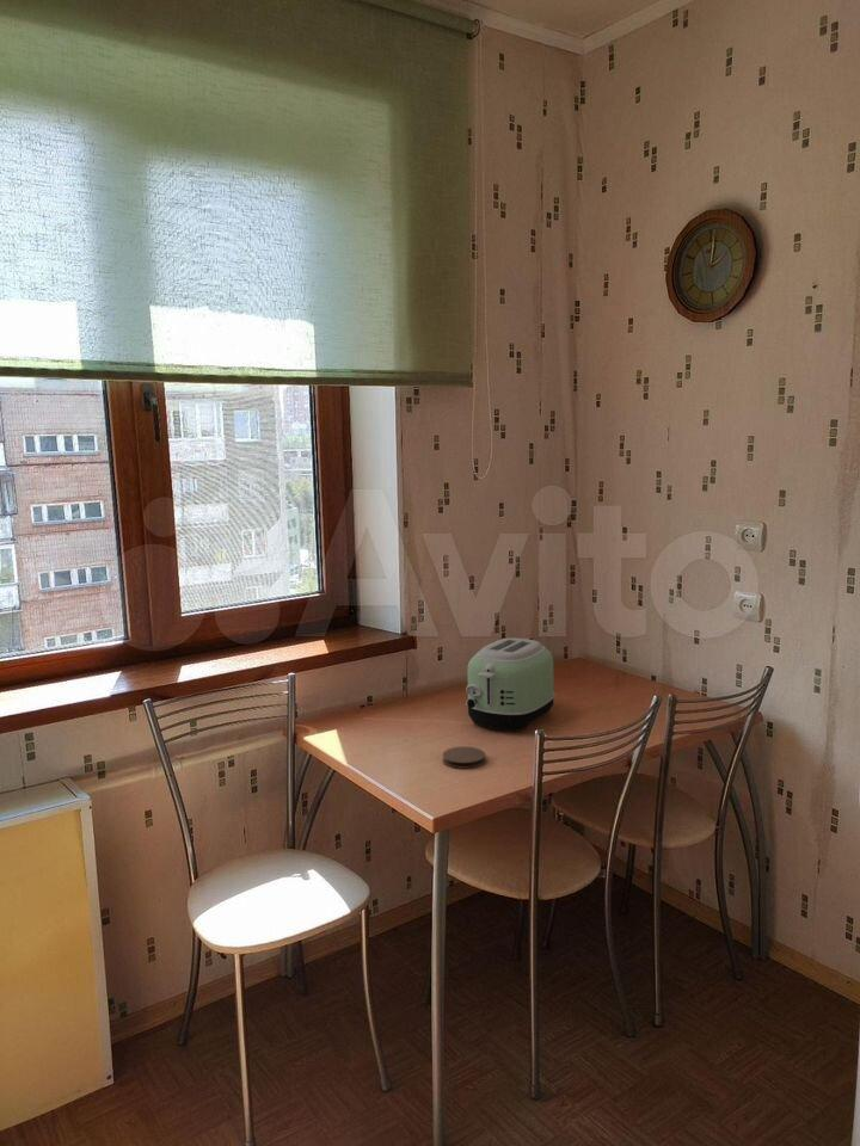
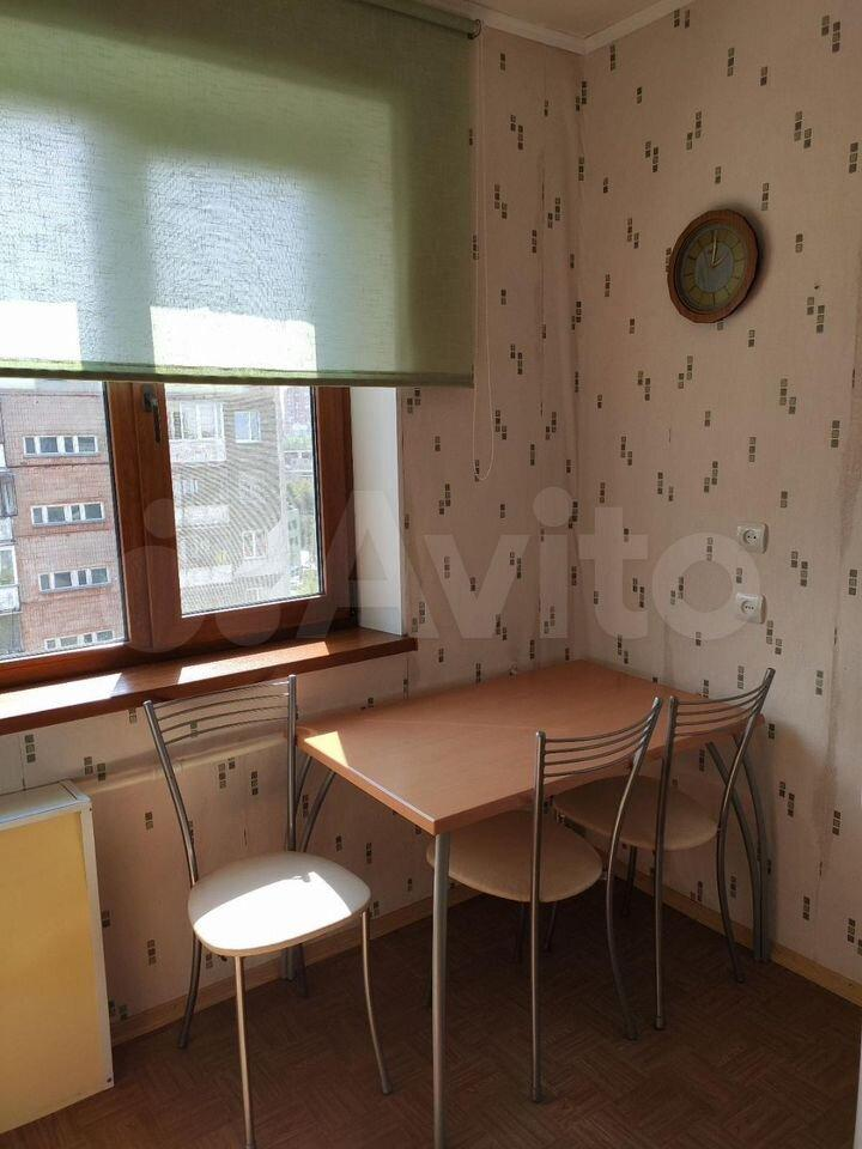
- coaster (463, 757)
- toaster (509, 683)
